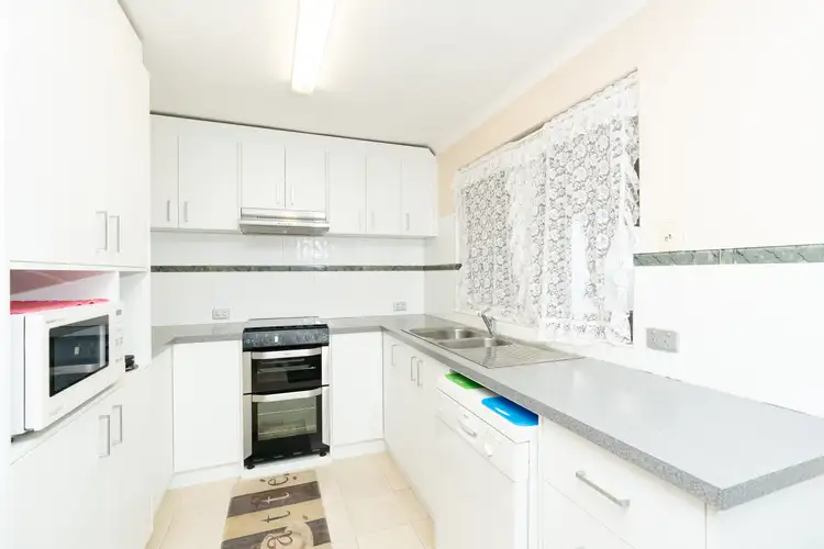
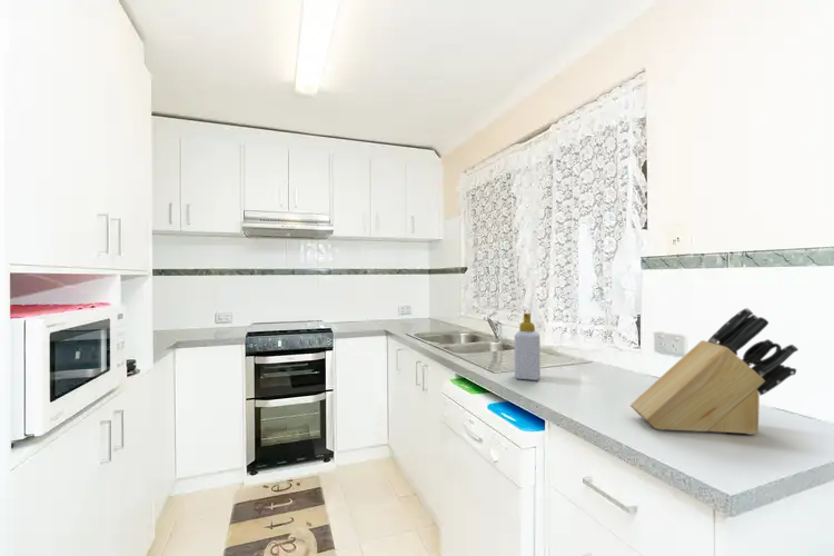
+ soap bottle (527, 345)
+ knife block (708, 367)
